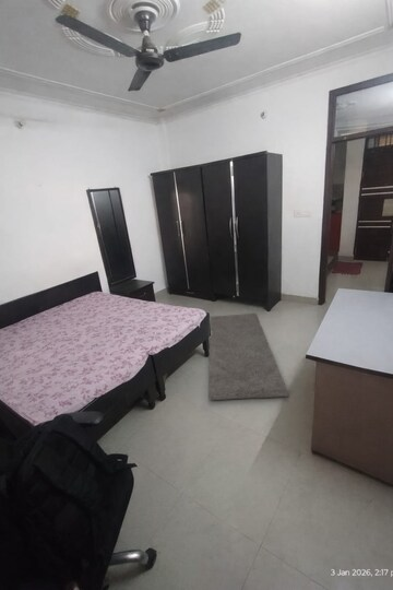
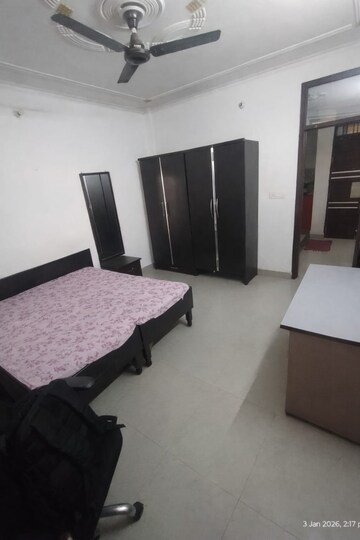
- rug (238, 345)
